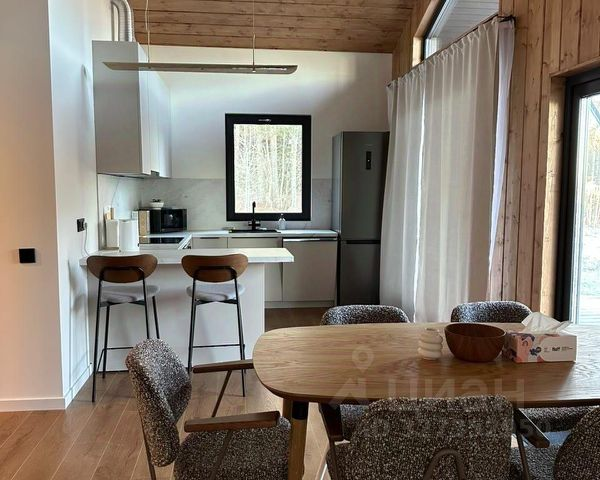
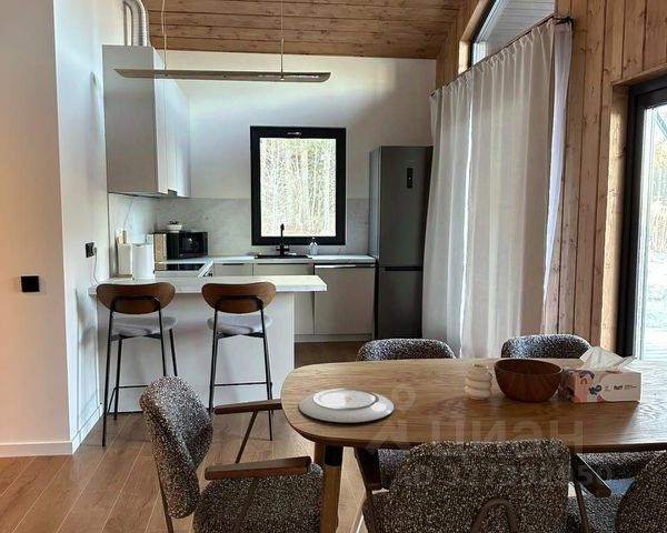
+ plate (346, 401)
